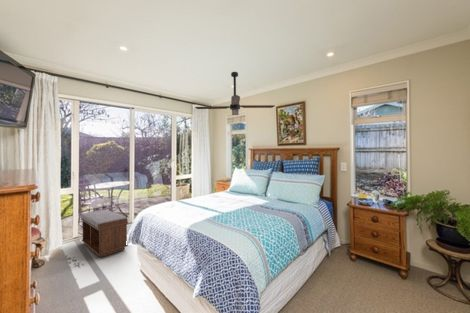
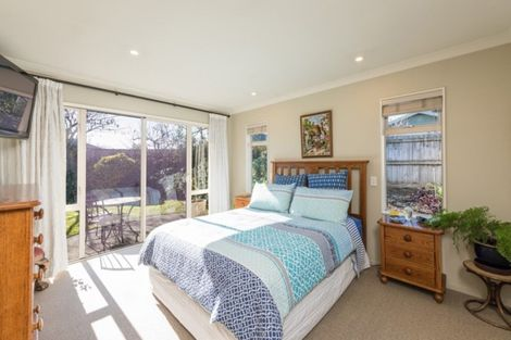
- ceiling fan (234, 91)
- bench (103, 230)
